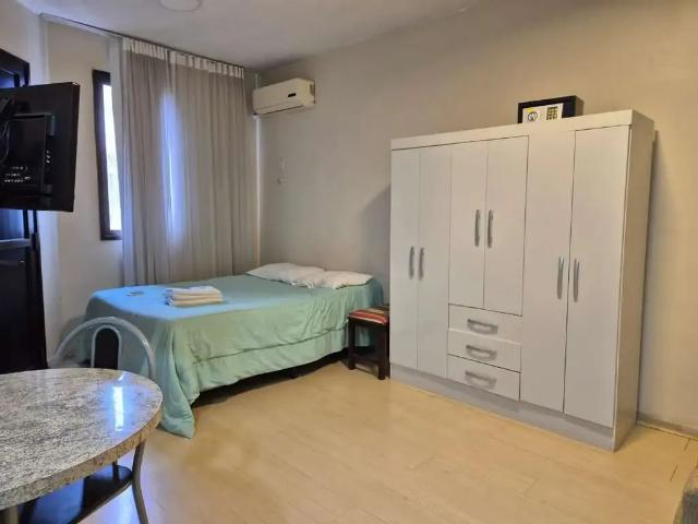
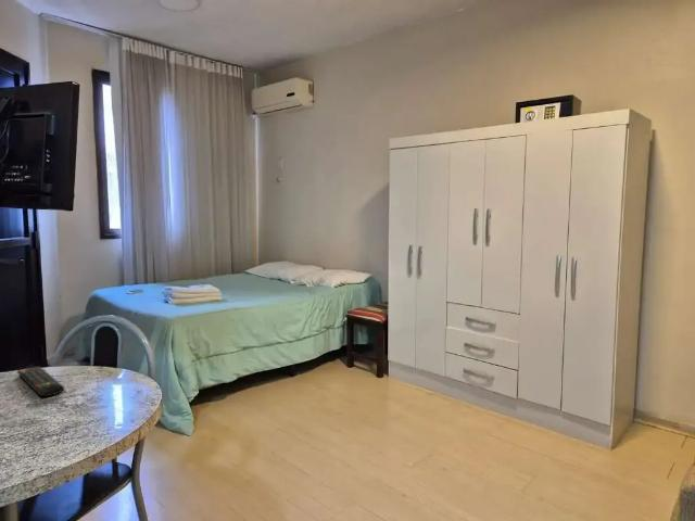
+ remote control (39, 380)
